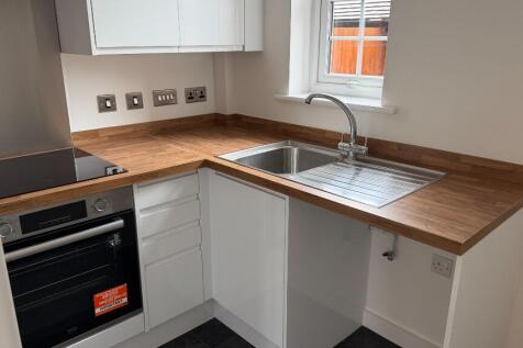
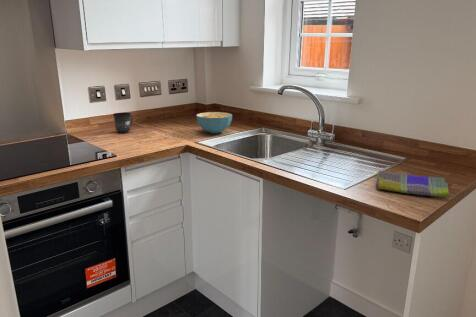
+ cereal bowl (214, 123)
+ mug (124, 122)
+ dish towel (411, 183)
